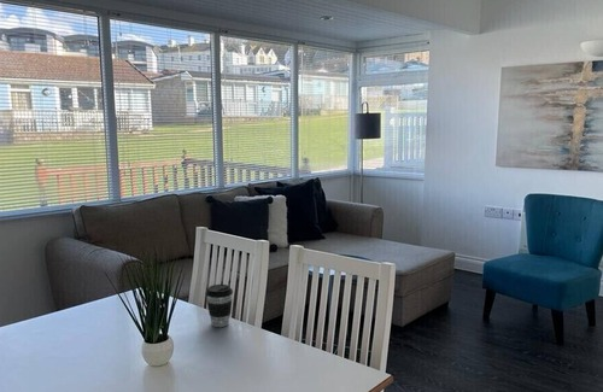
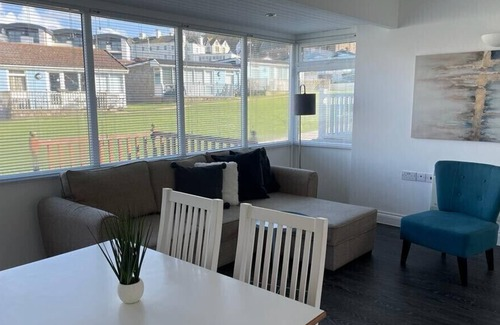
- coffee cup (219, 305)
